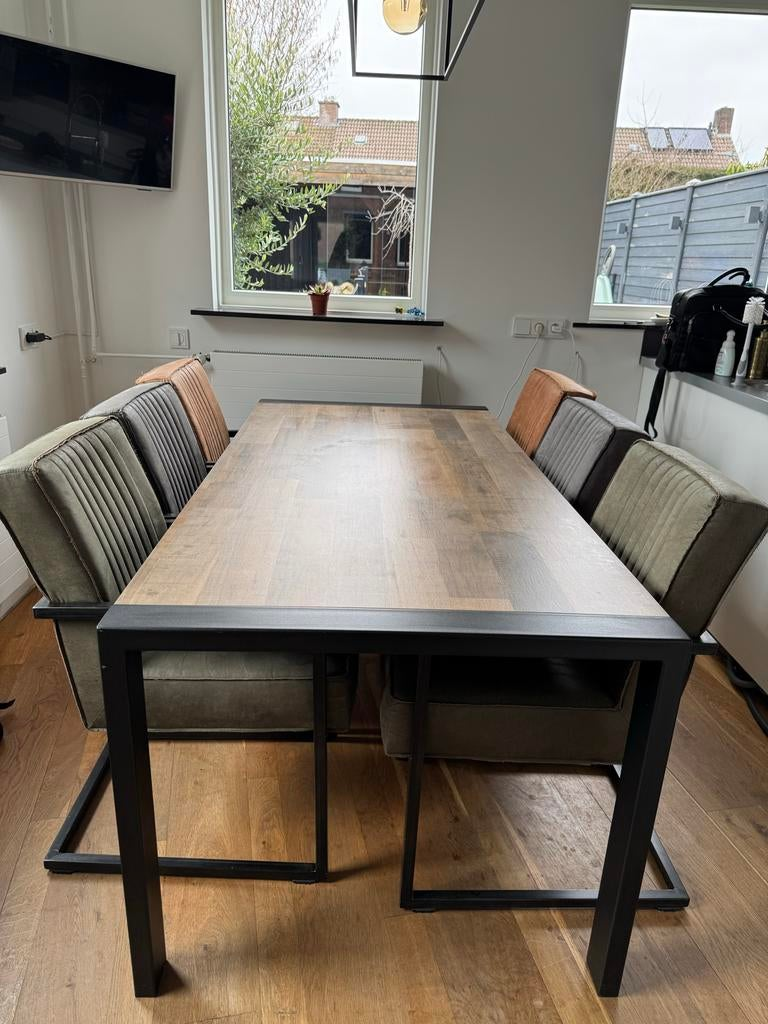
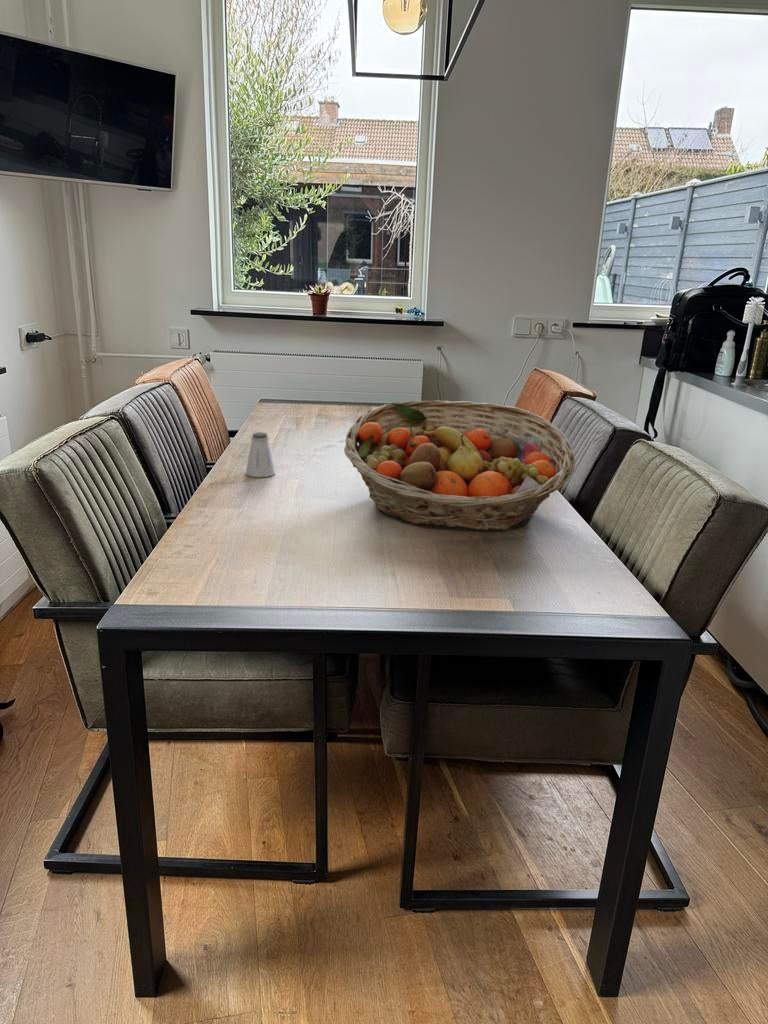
+ saltshaker (260, 453)
+ fruit basket (457, 462)
